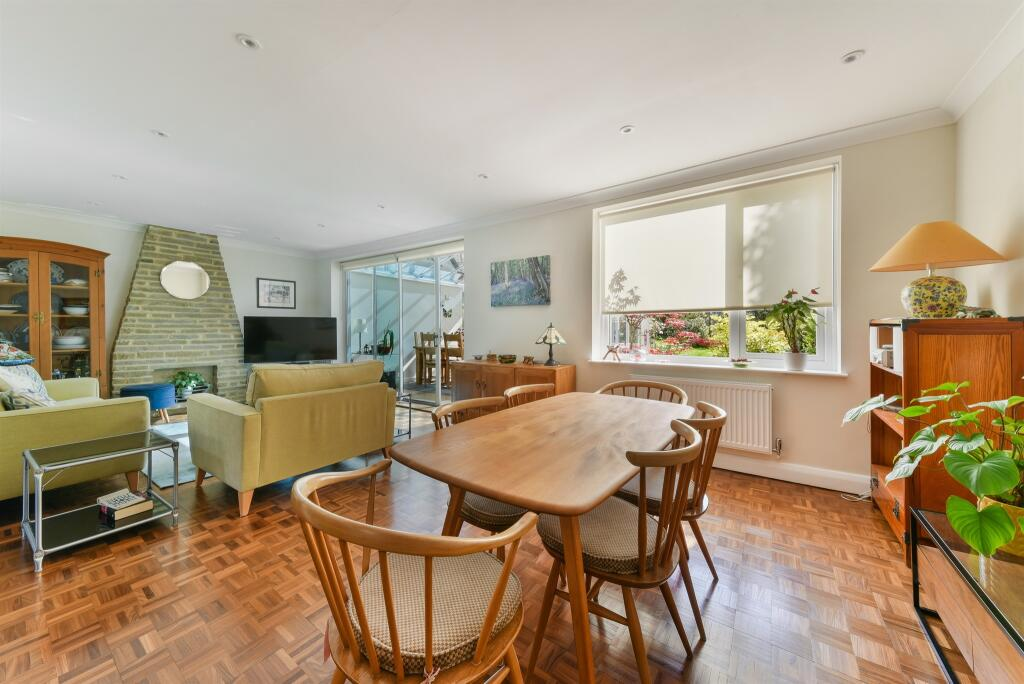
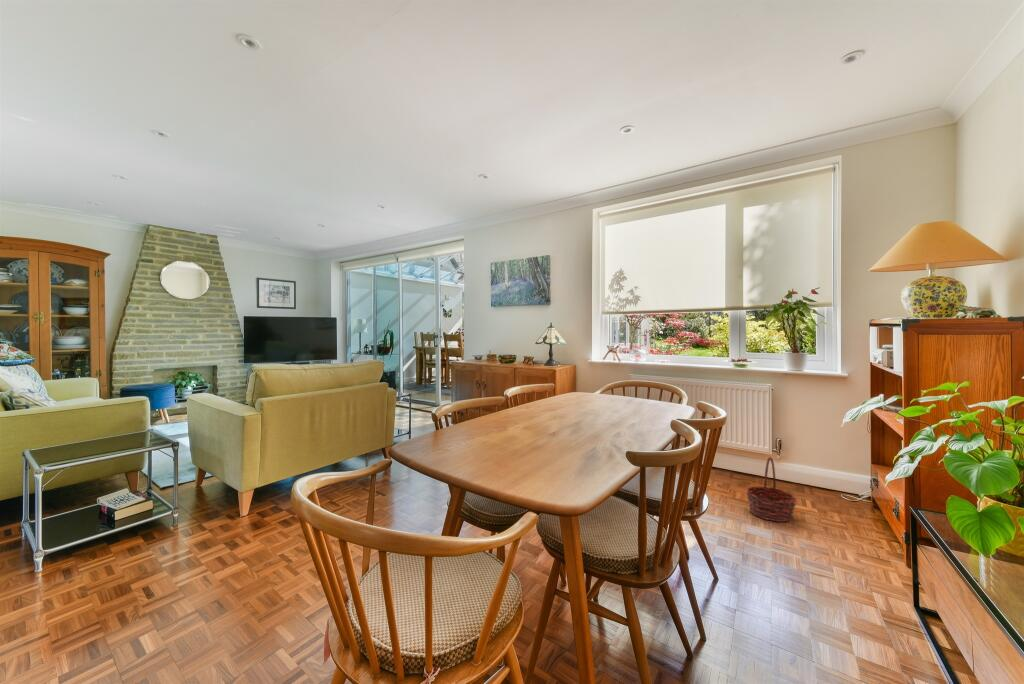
+ basket (770, 488)
